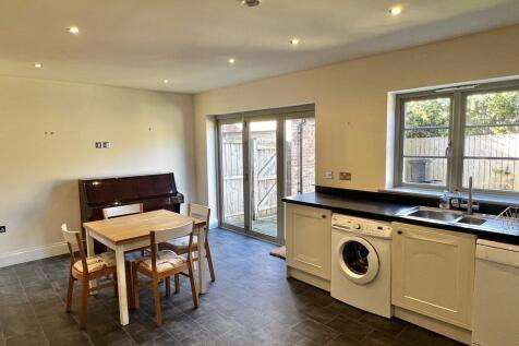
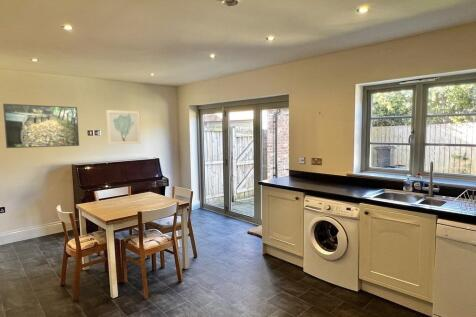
+ wall art (123, 127)
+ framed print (43, 126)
